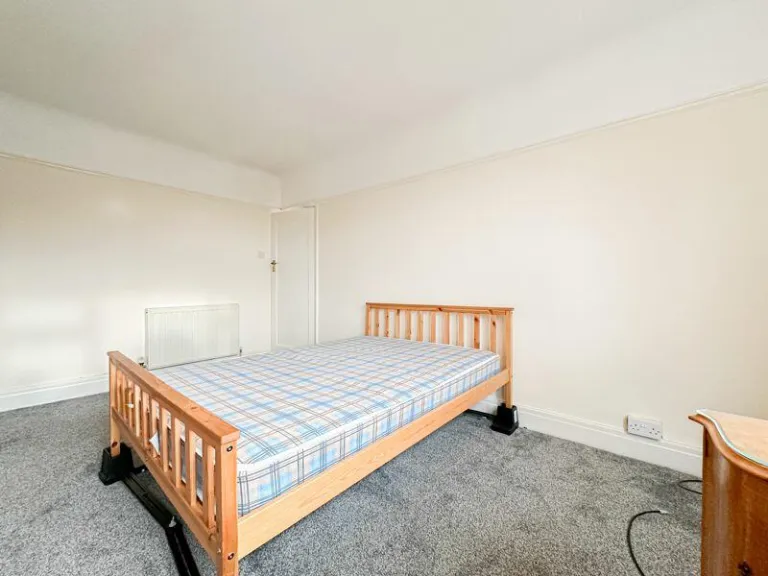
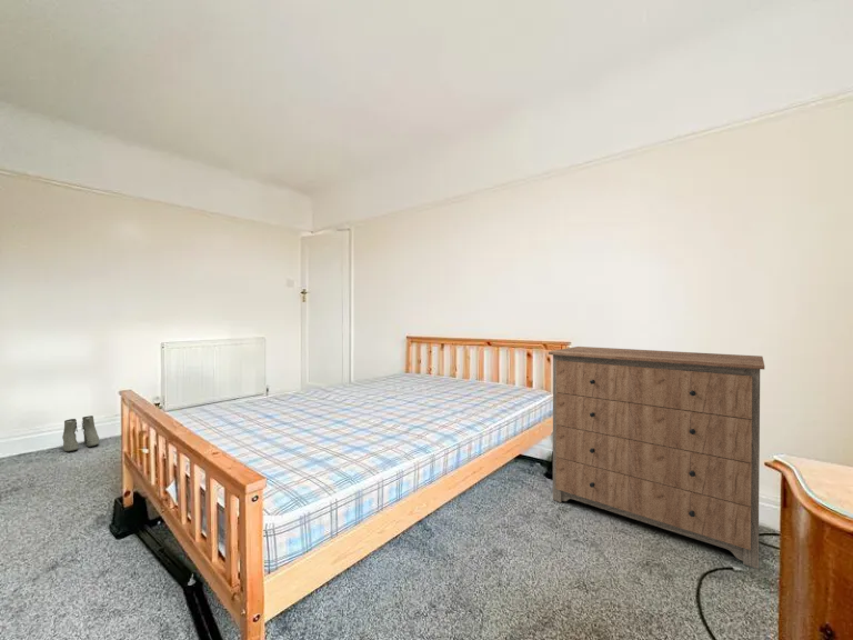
+ boots (82, 431)
+ dresser (648, 433)
